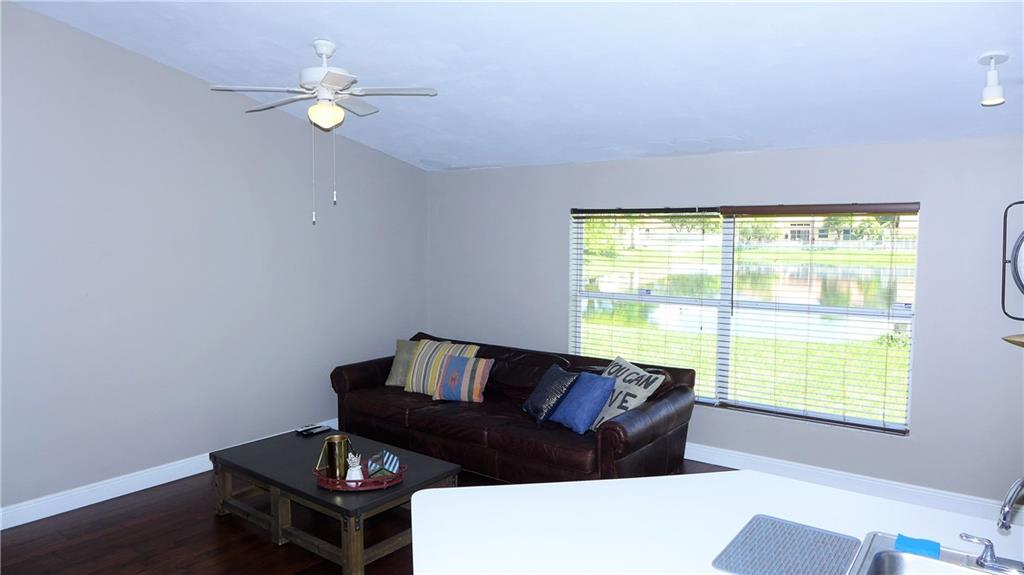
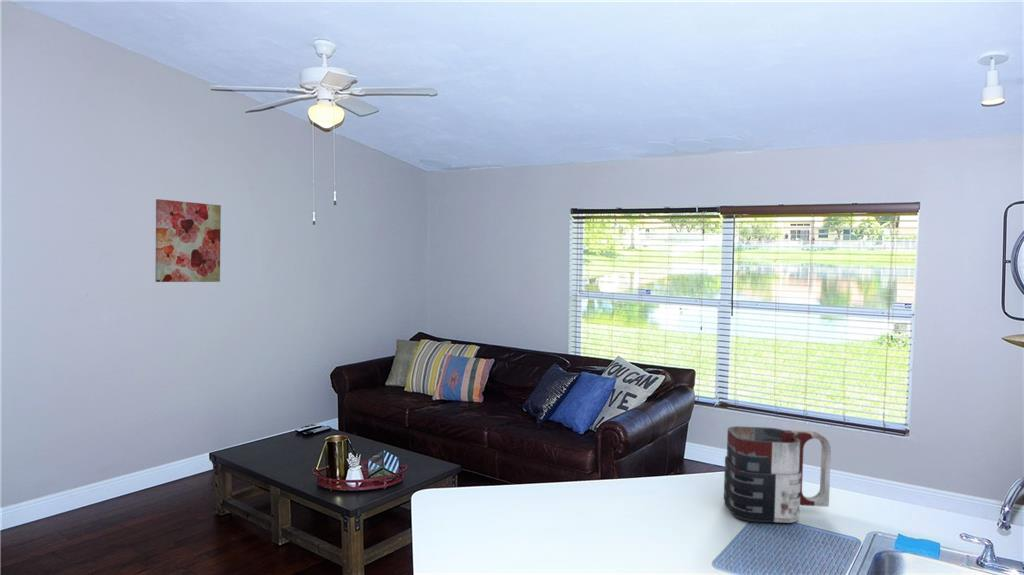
+ mug (777, 471)
+ wall art (189, 242)
